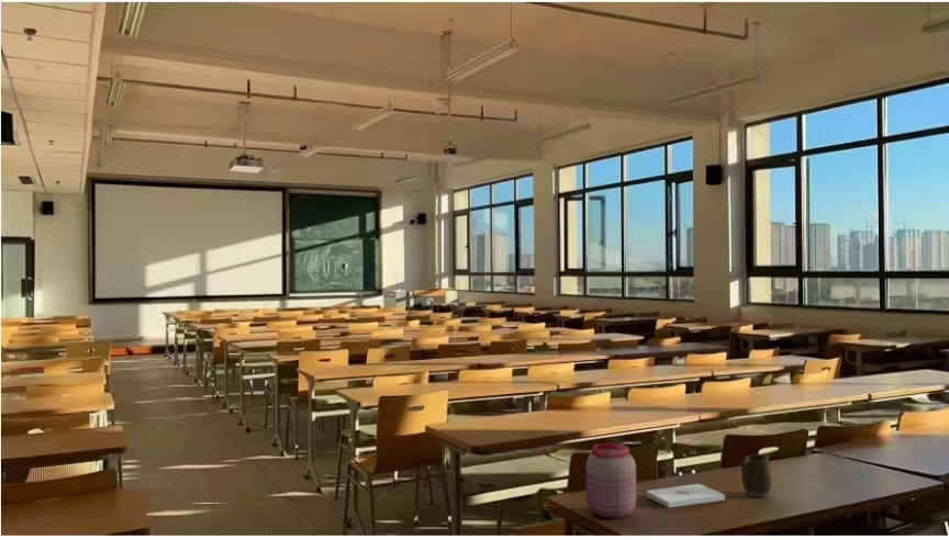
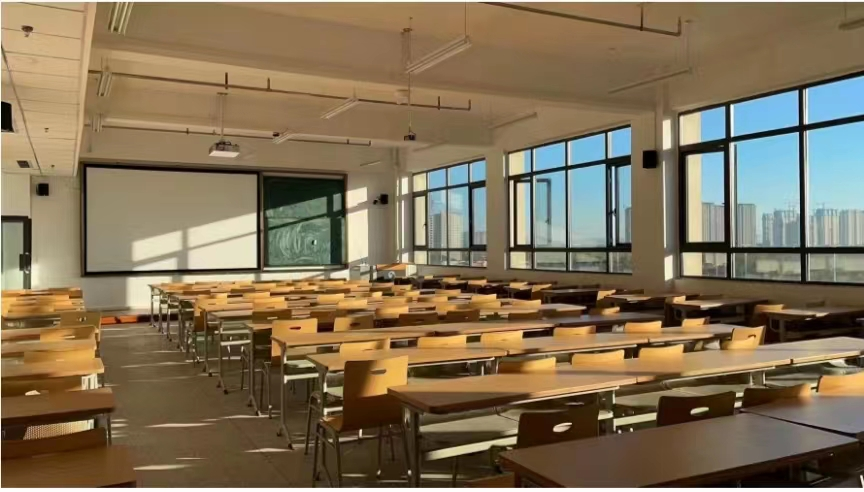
- jar (611, 480)
- mug (755, 475)
- notepad (684, 495)
